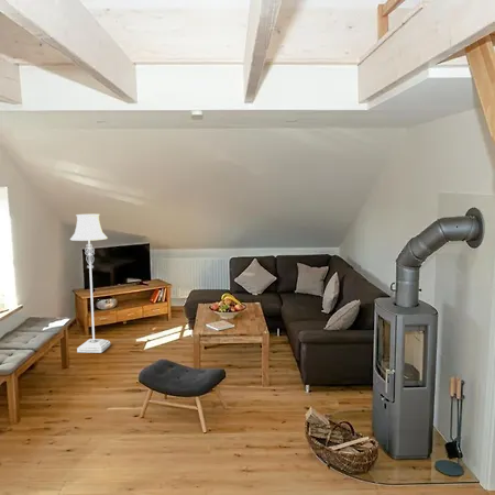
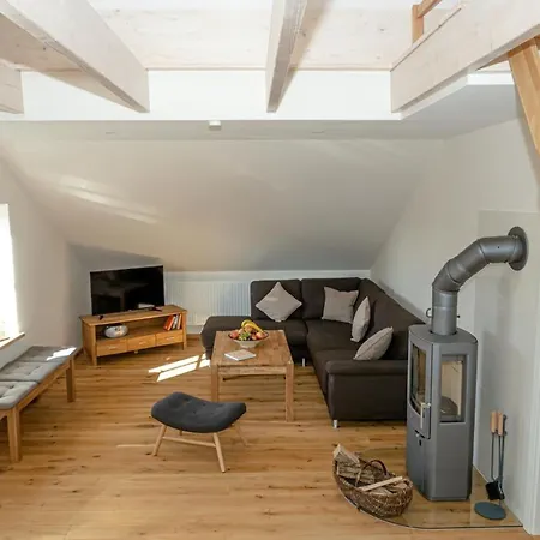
- floor lamp (90, 283)
